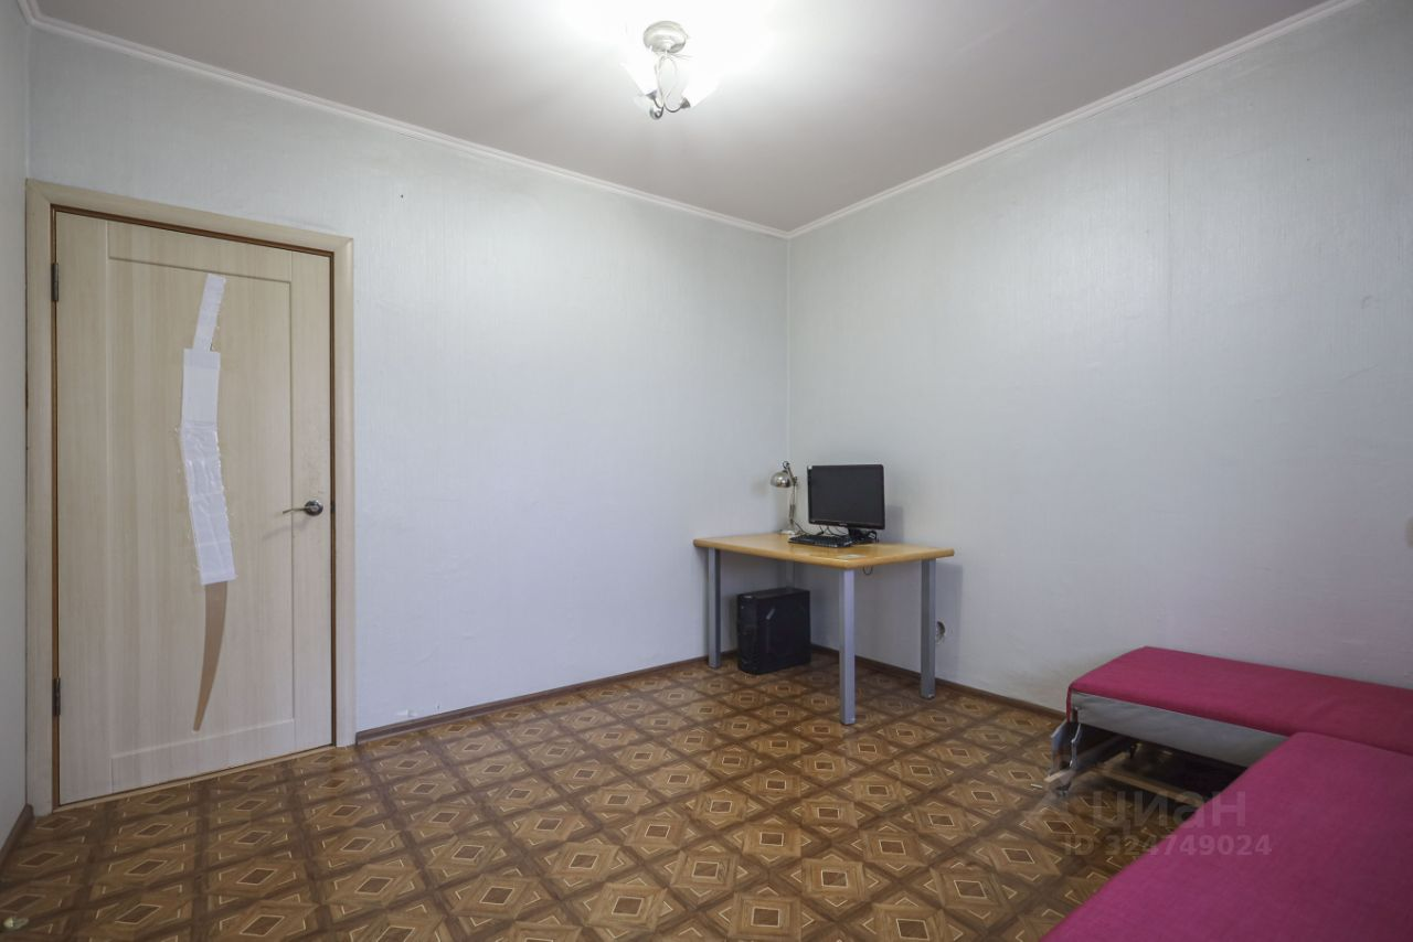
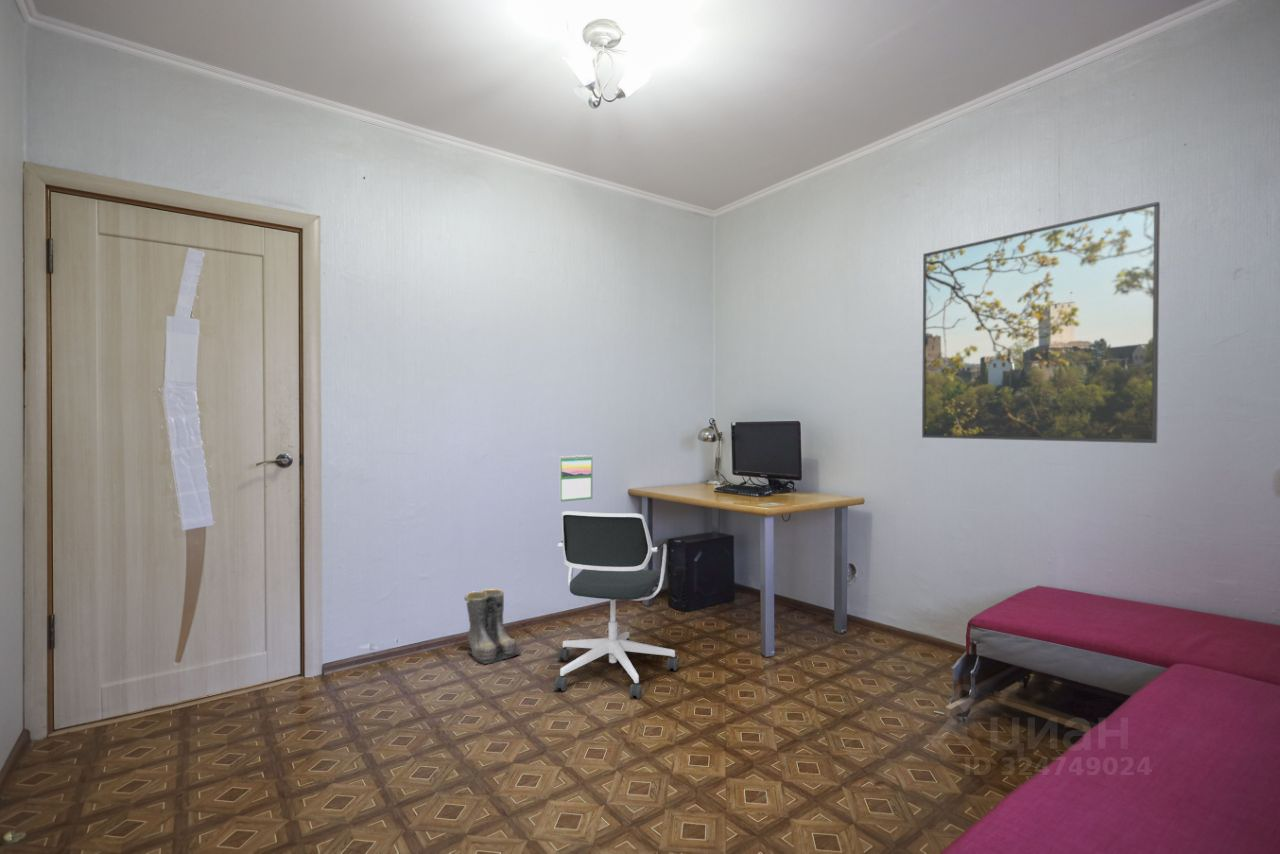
+ boots (490, 623)
+ calendar (576, 477)
+ office chair (613, 587)
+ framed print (1024, 335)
